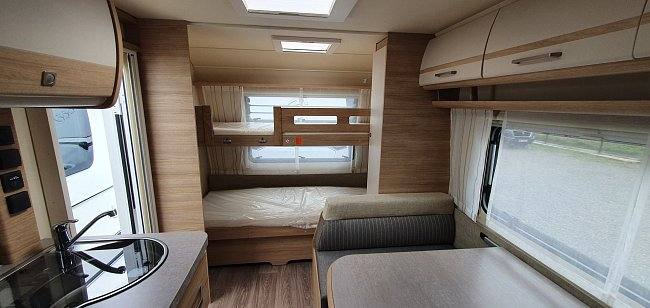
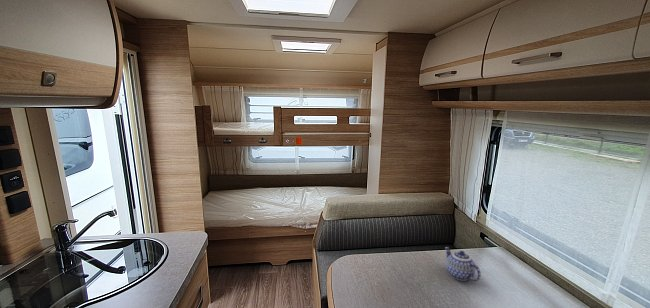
+ teapot (460, 263)
